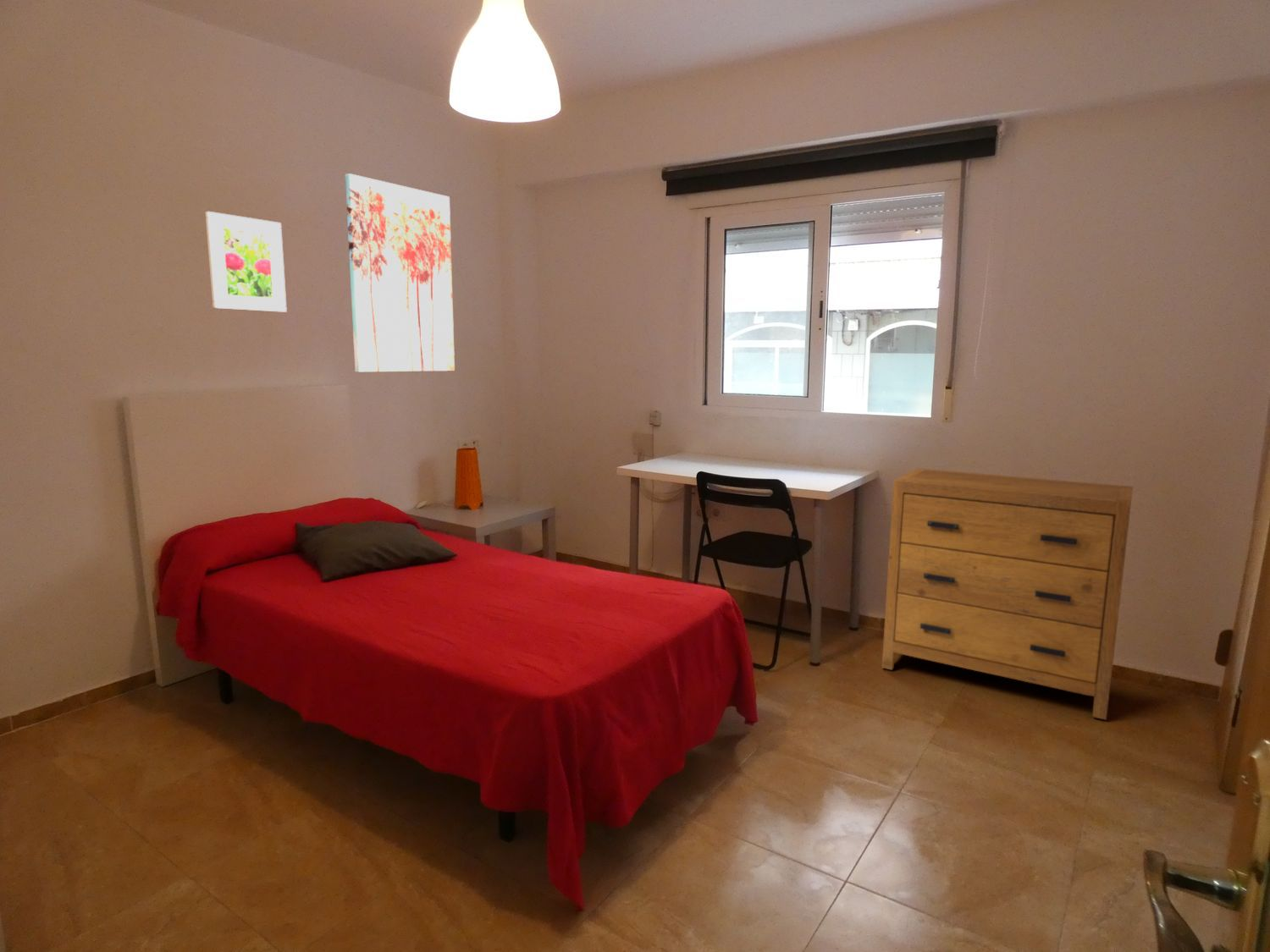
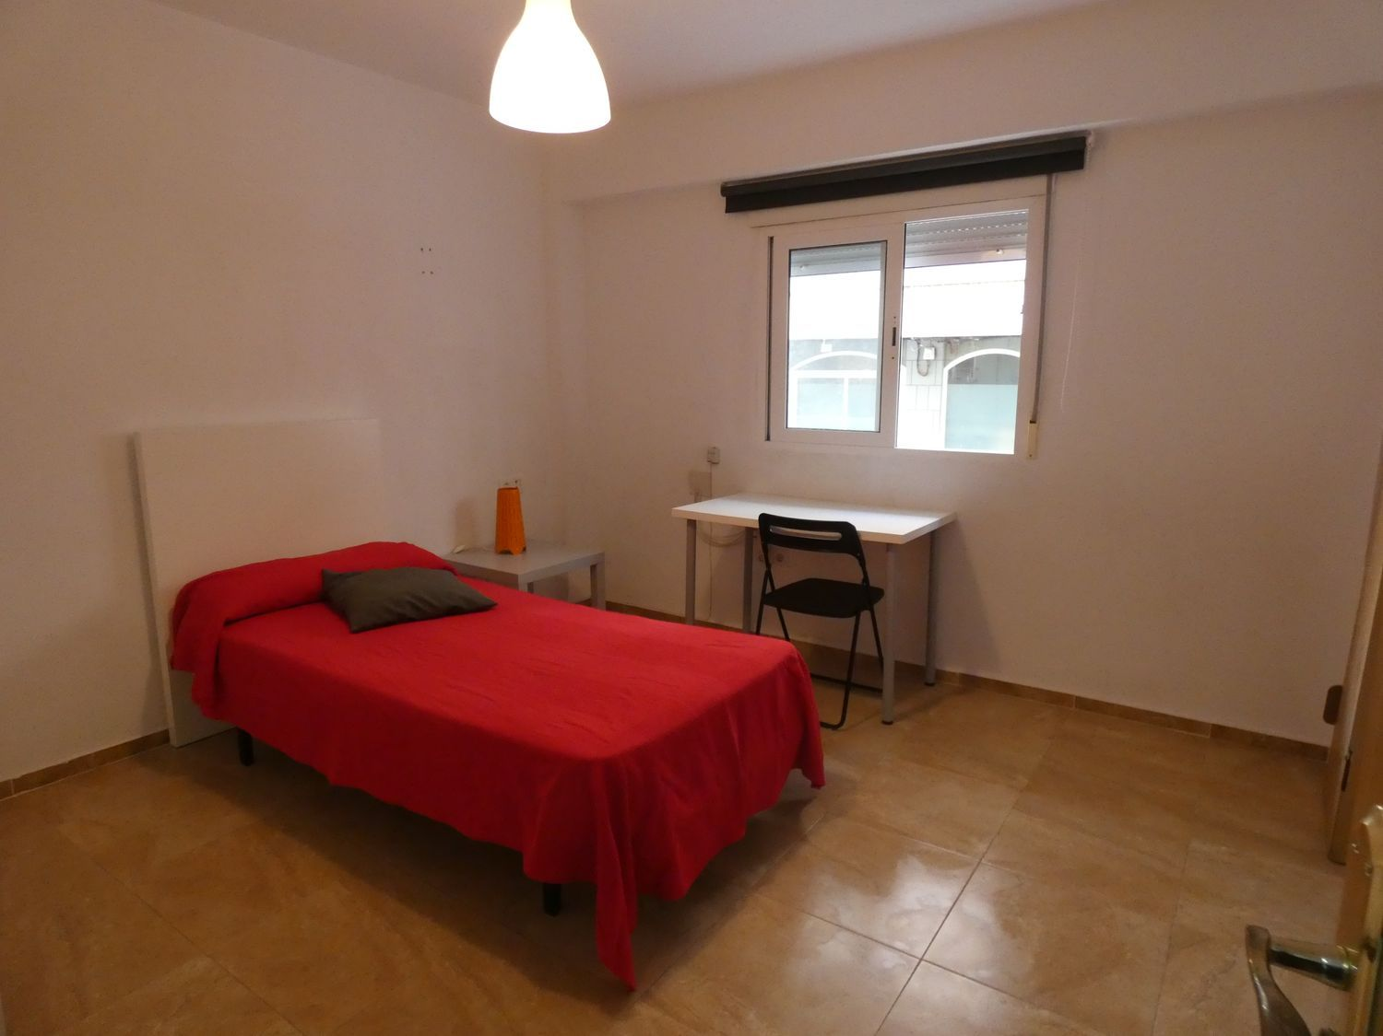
- wall art (404, 280)
- dresser (1002, 581)
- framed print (247, 264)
